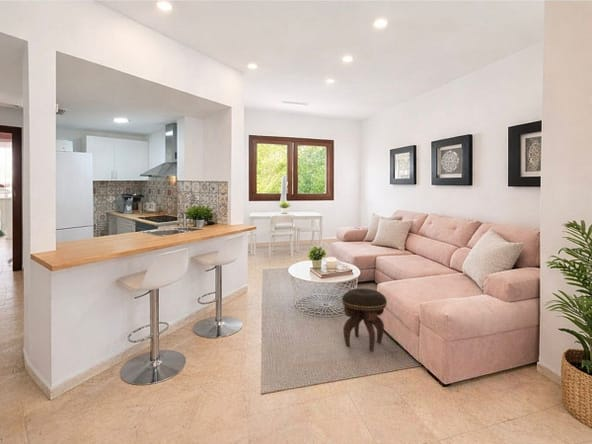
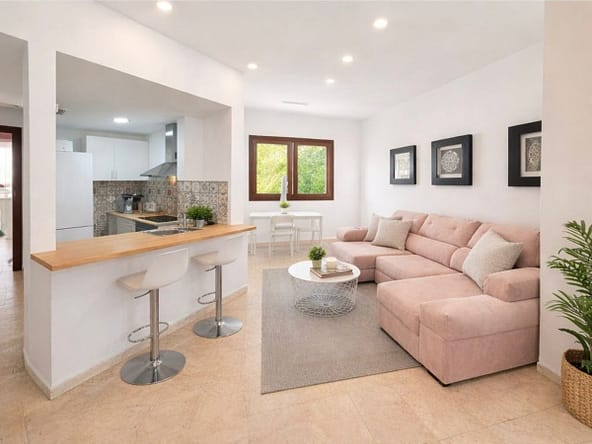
- footstool (363, 317)
